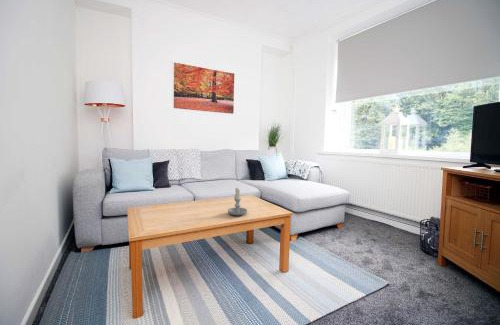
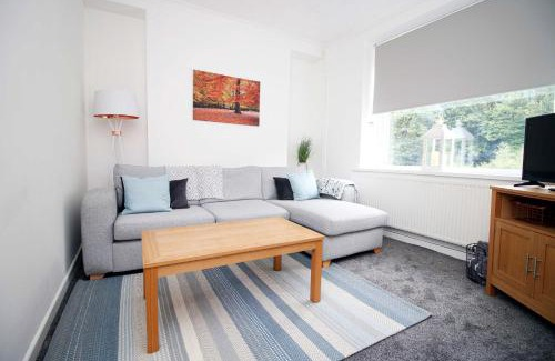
- candle (237, 200)
